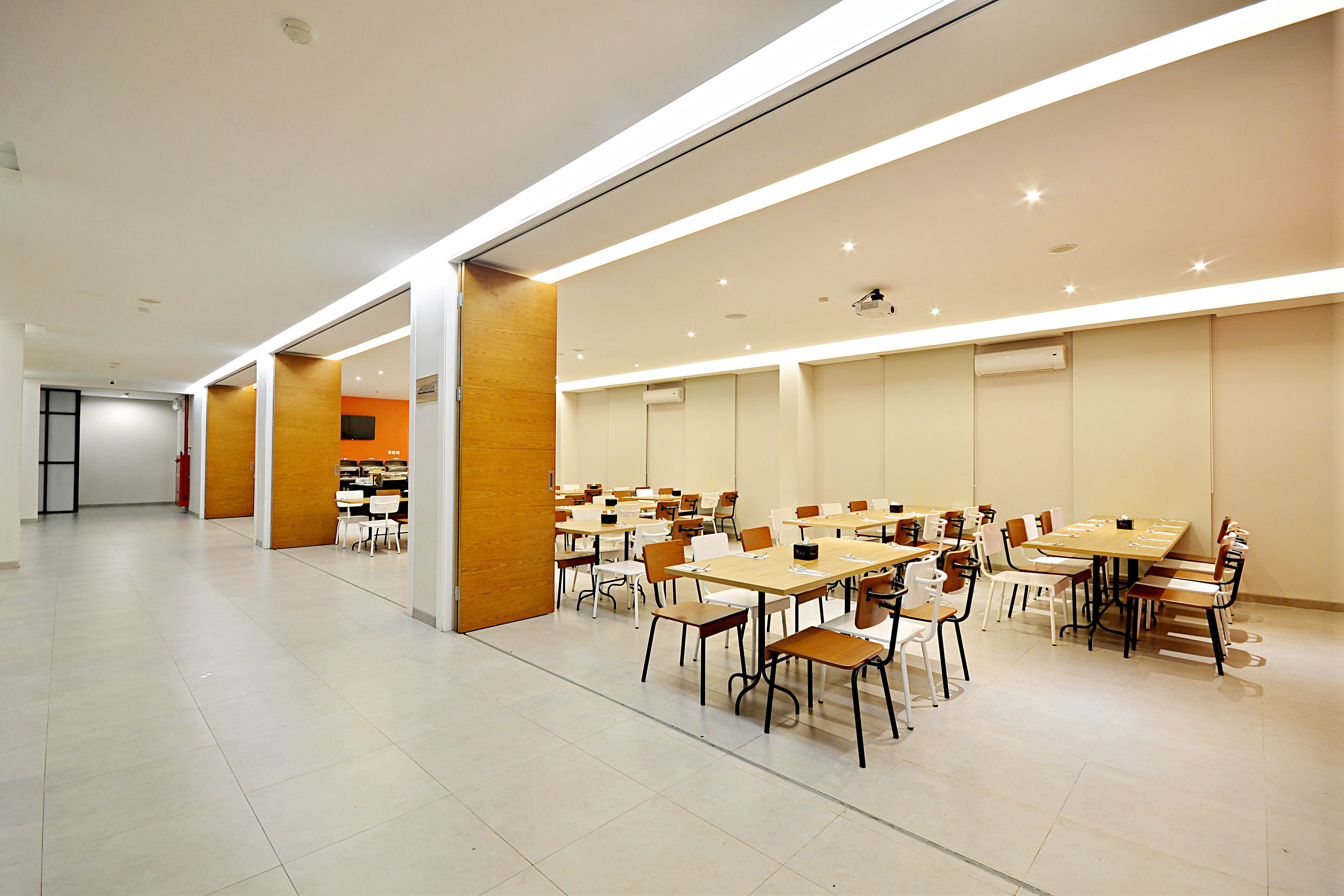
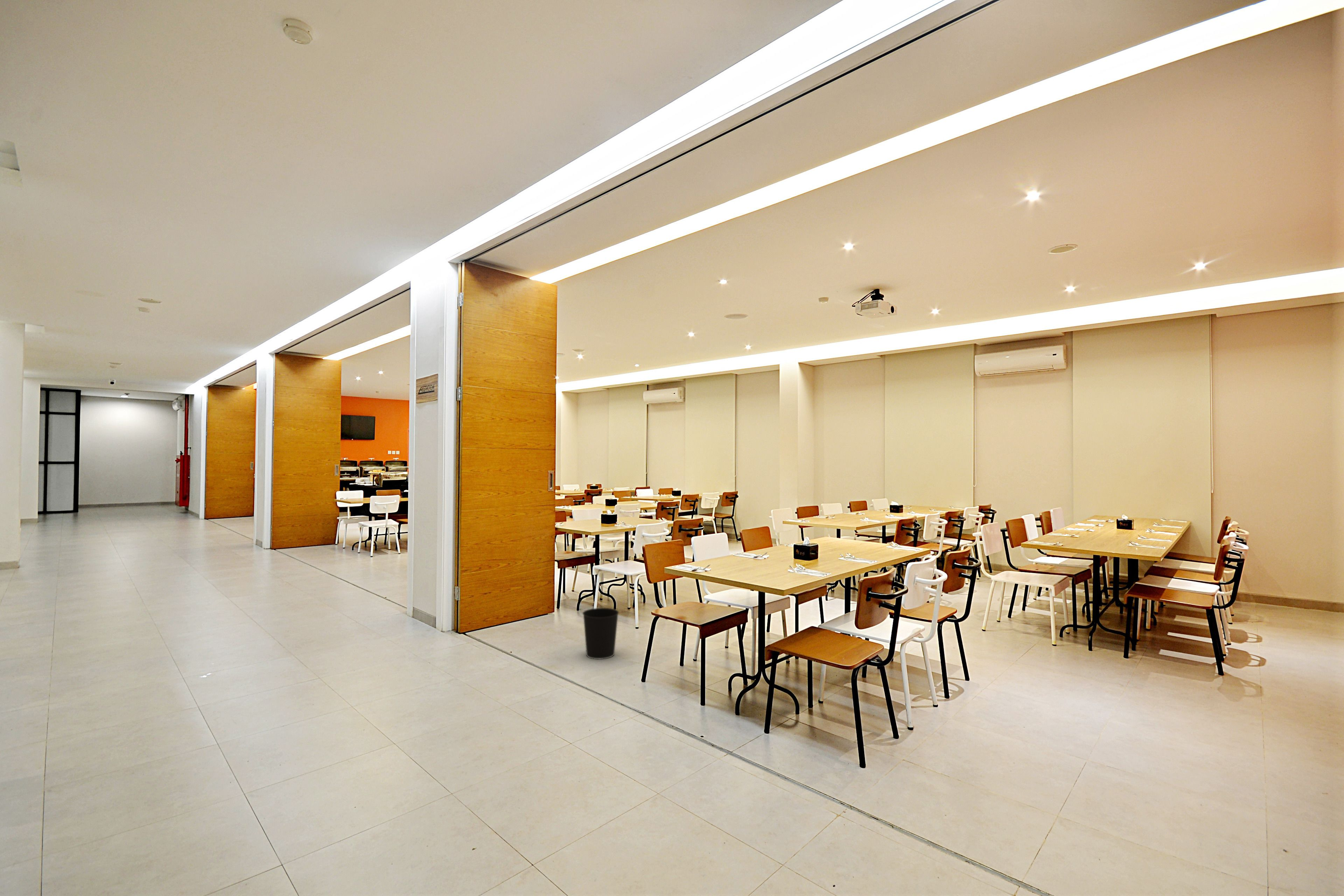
+ wastebasket (601, 633)
